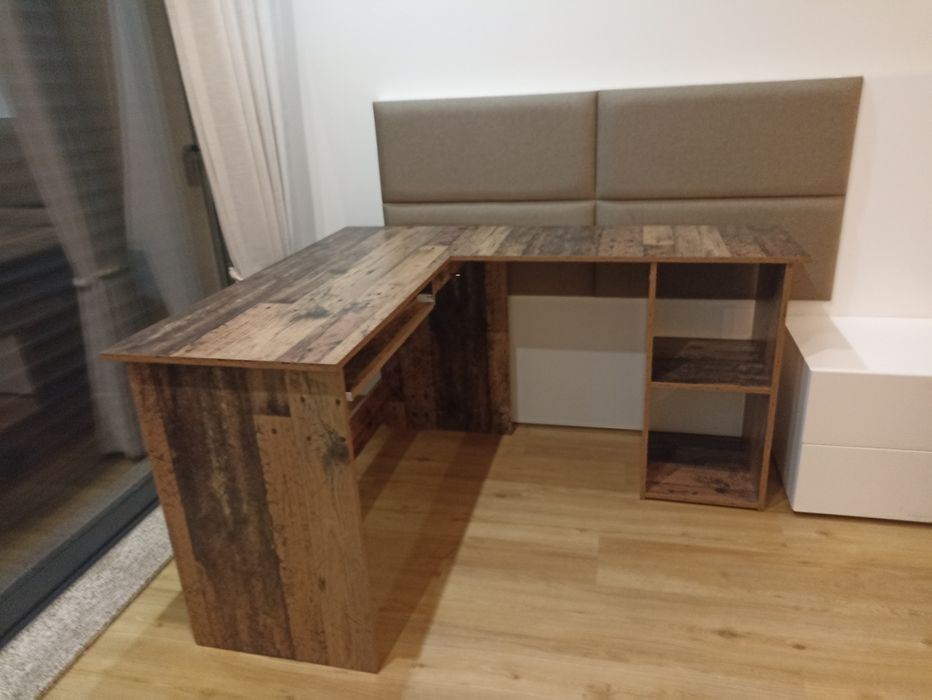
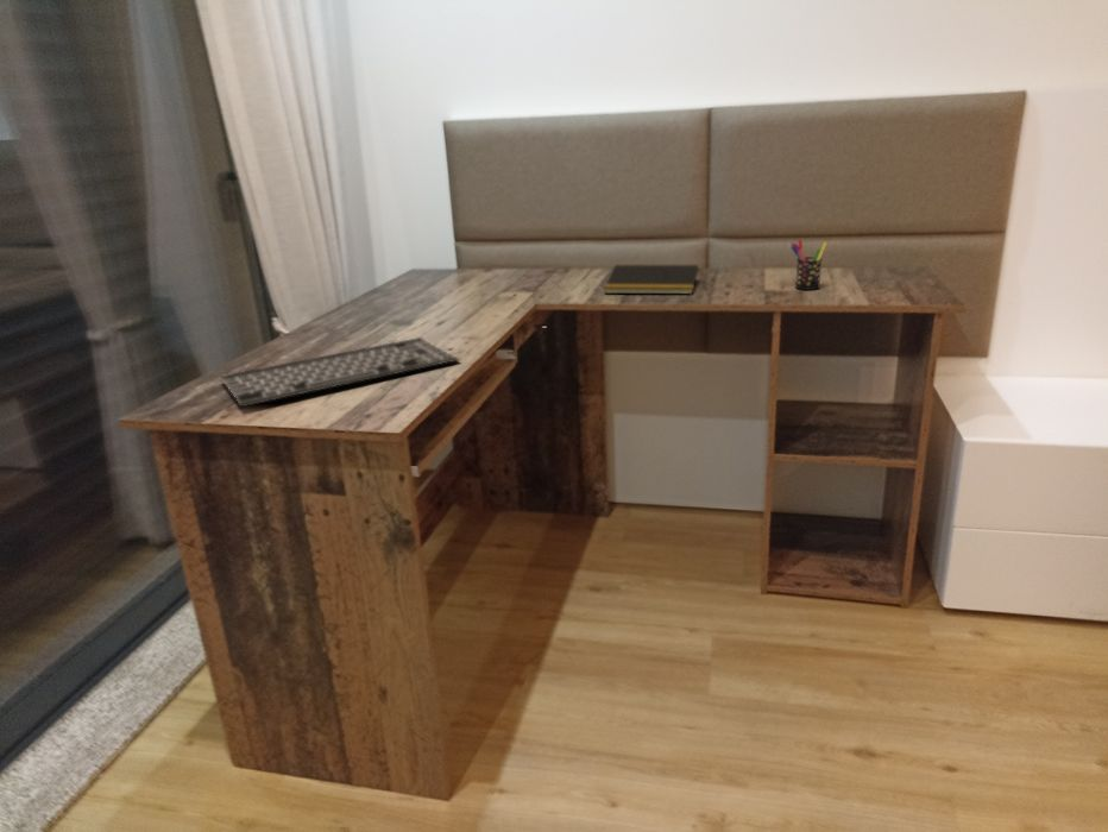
+ pen holder (808, 263)
+ keyboard (341, 368)
+ notepad (651, 278)
